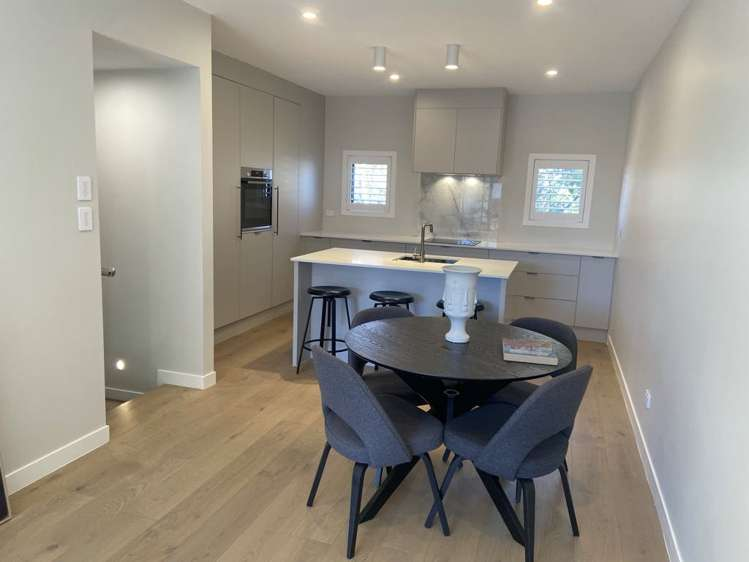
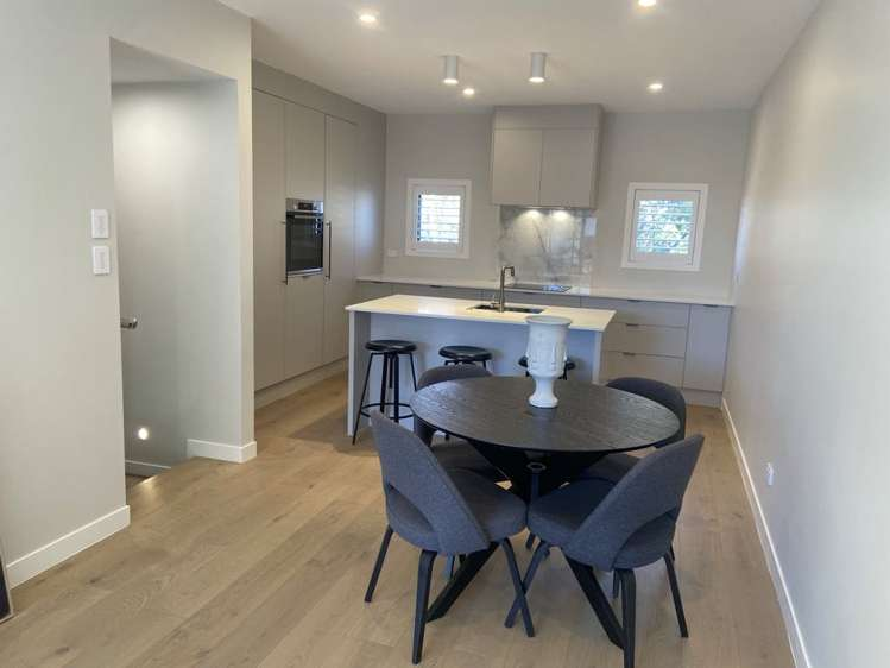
- book (528, 350)
